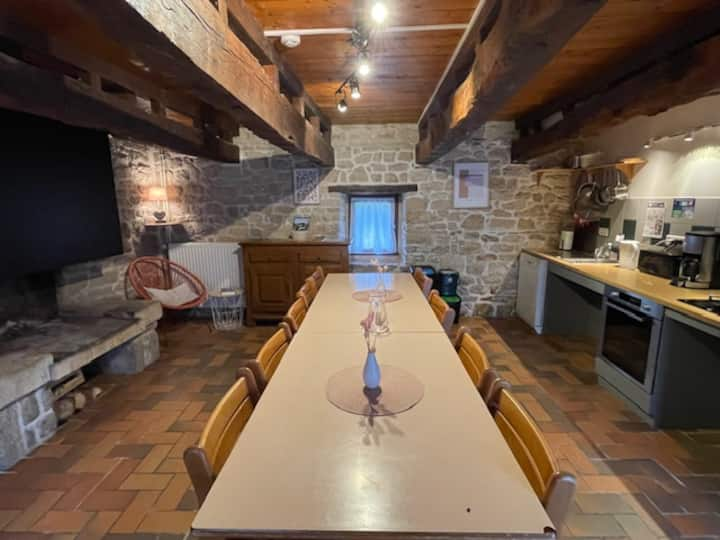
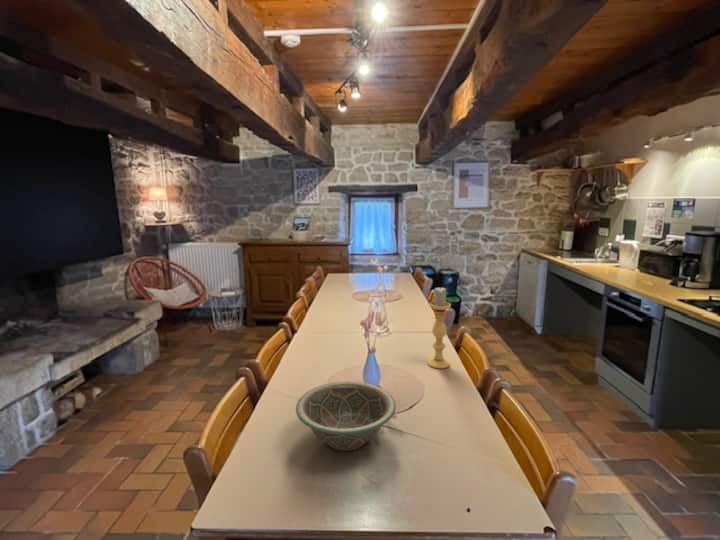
+ decorative bowl (346, 420)
+ candle holder (439, 326)
